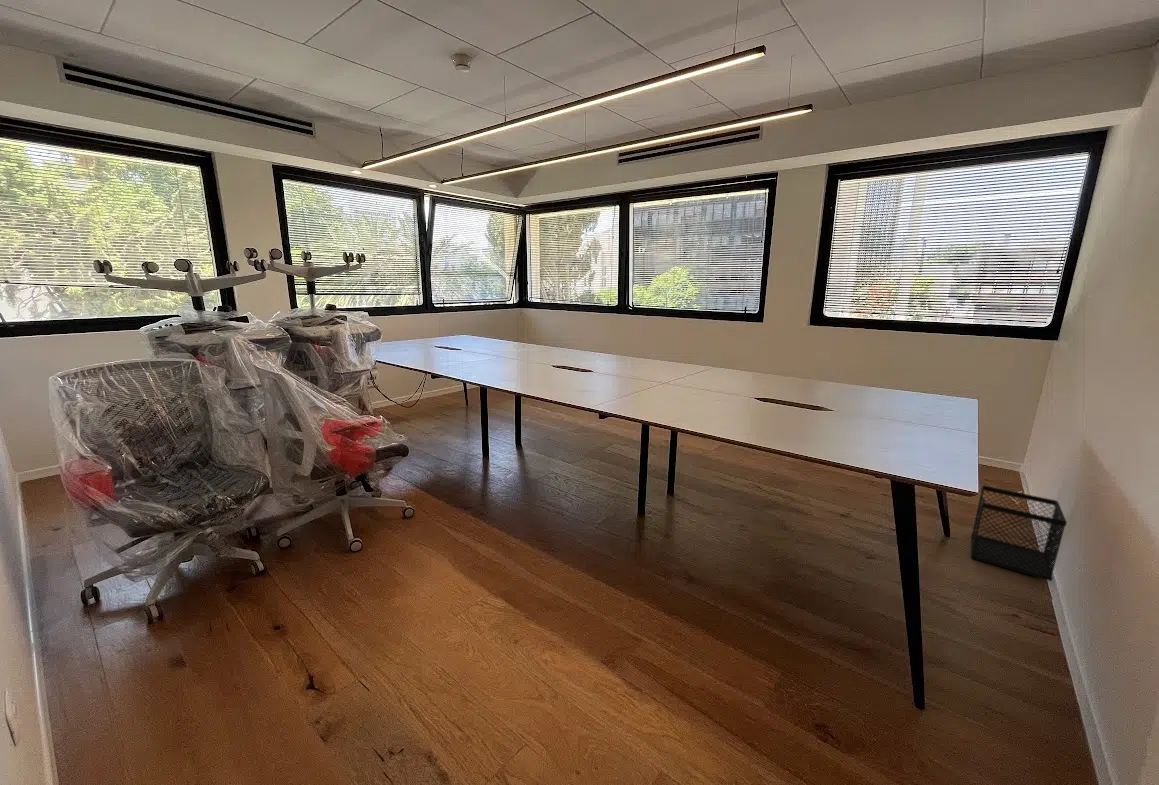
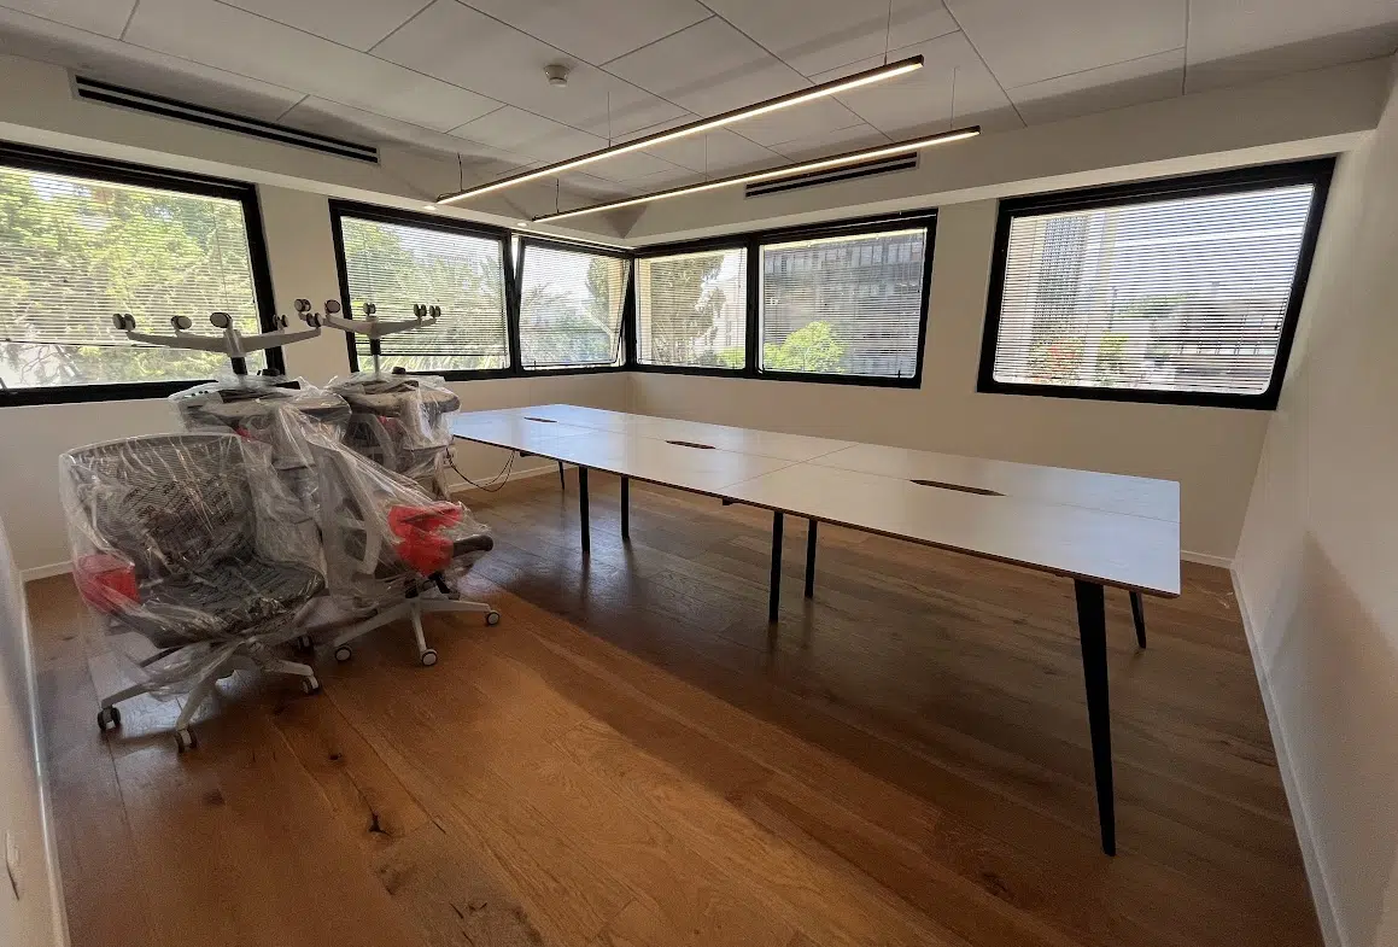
- wastebasket (1014, 530)
